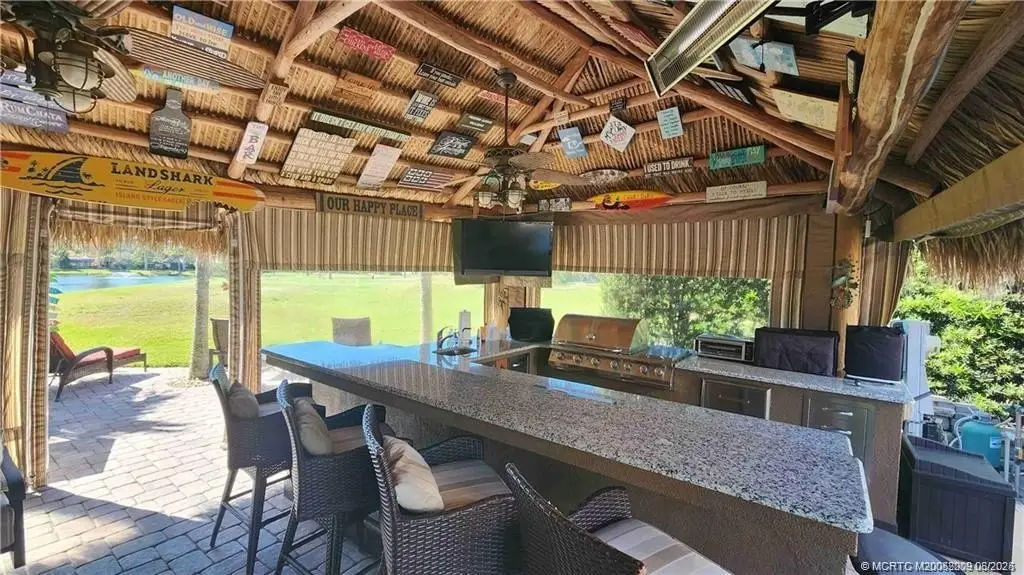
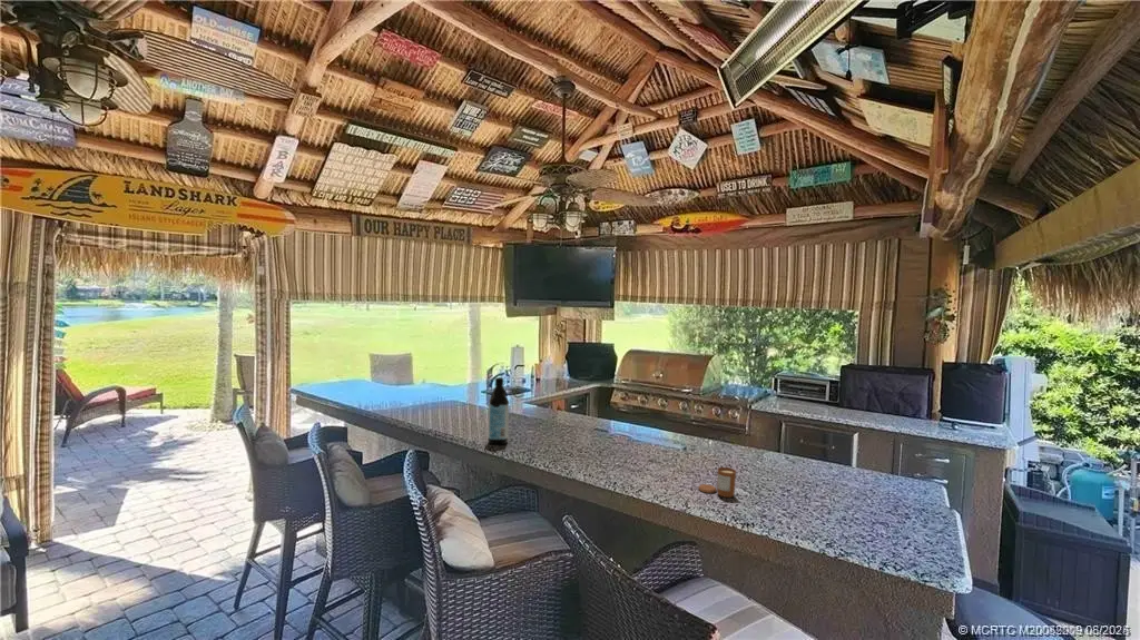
+ water bottle (499, 410)
+ candle (717, 480)
